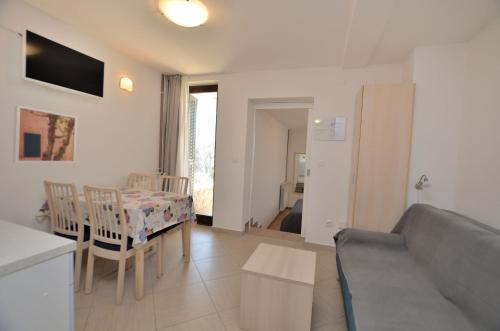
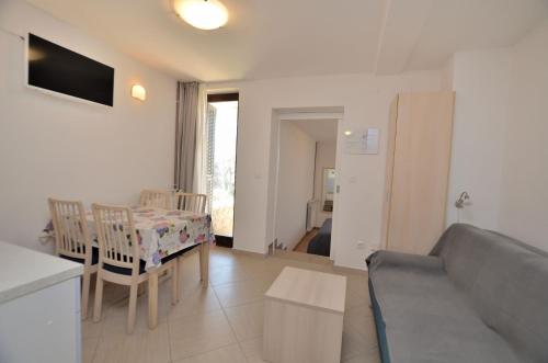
- wall art (48, 137)
